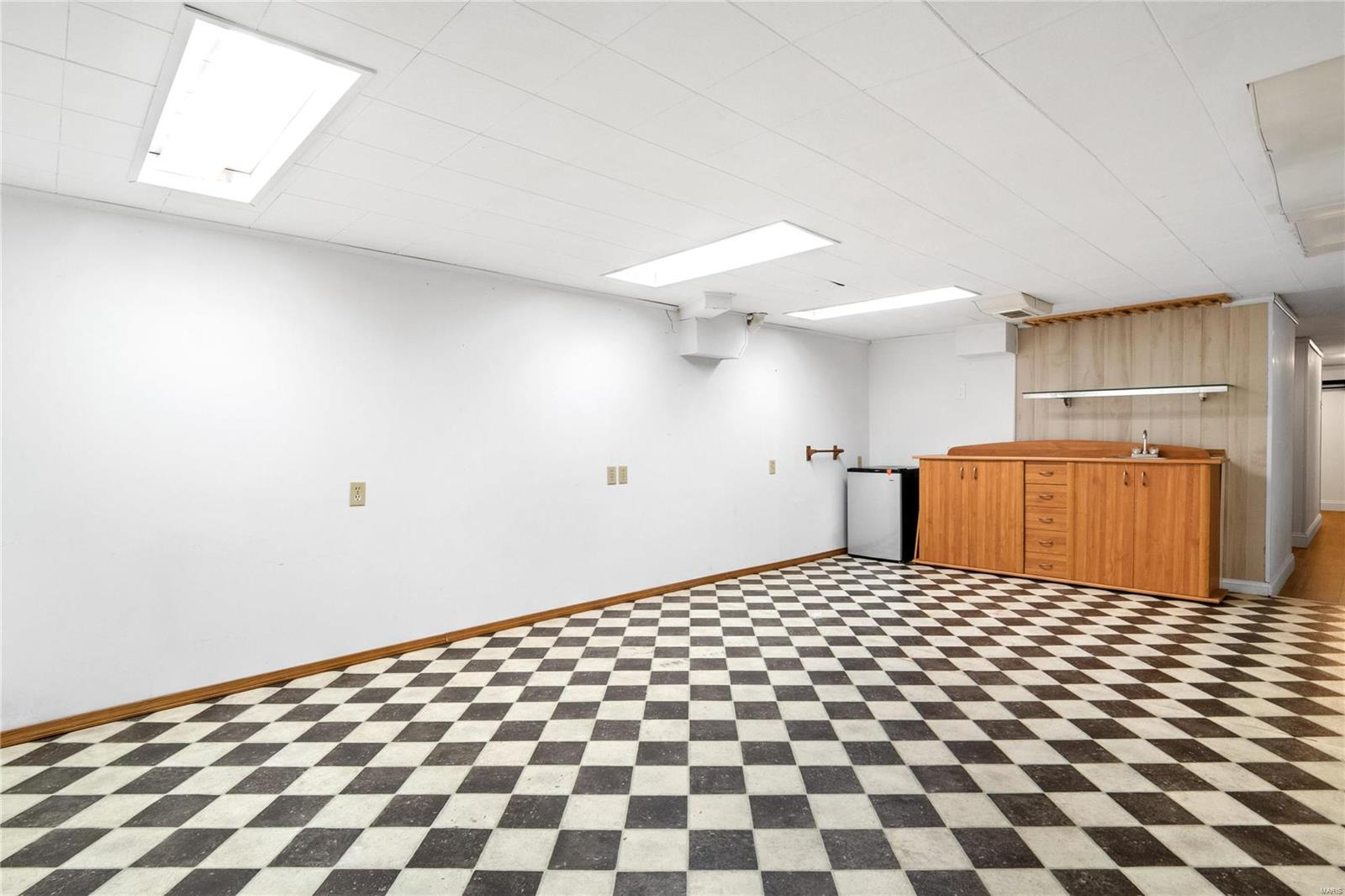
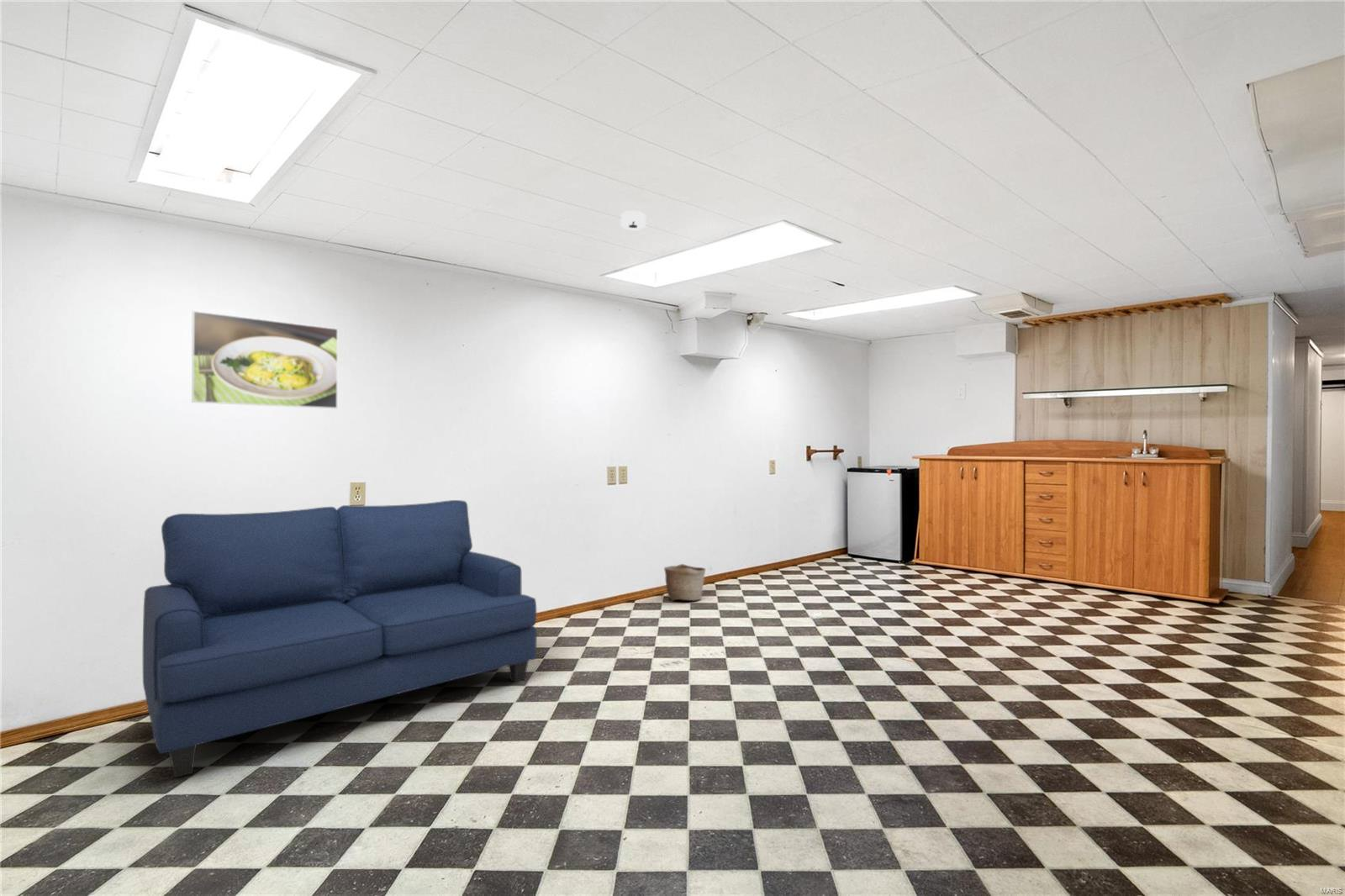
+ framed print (269, 363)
+ basket (684, 581)
+ smoke detector (633, 220)
+ sofa (354, 603)
